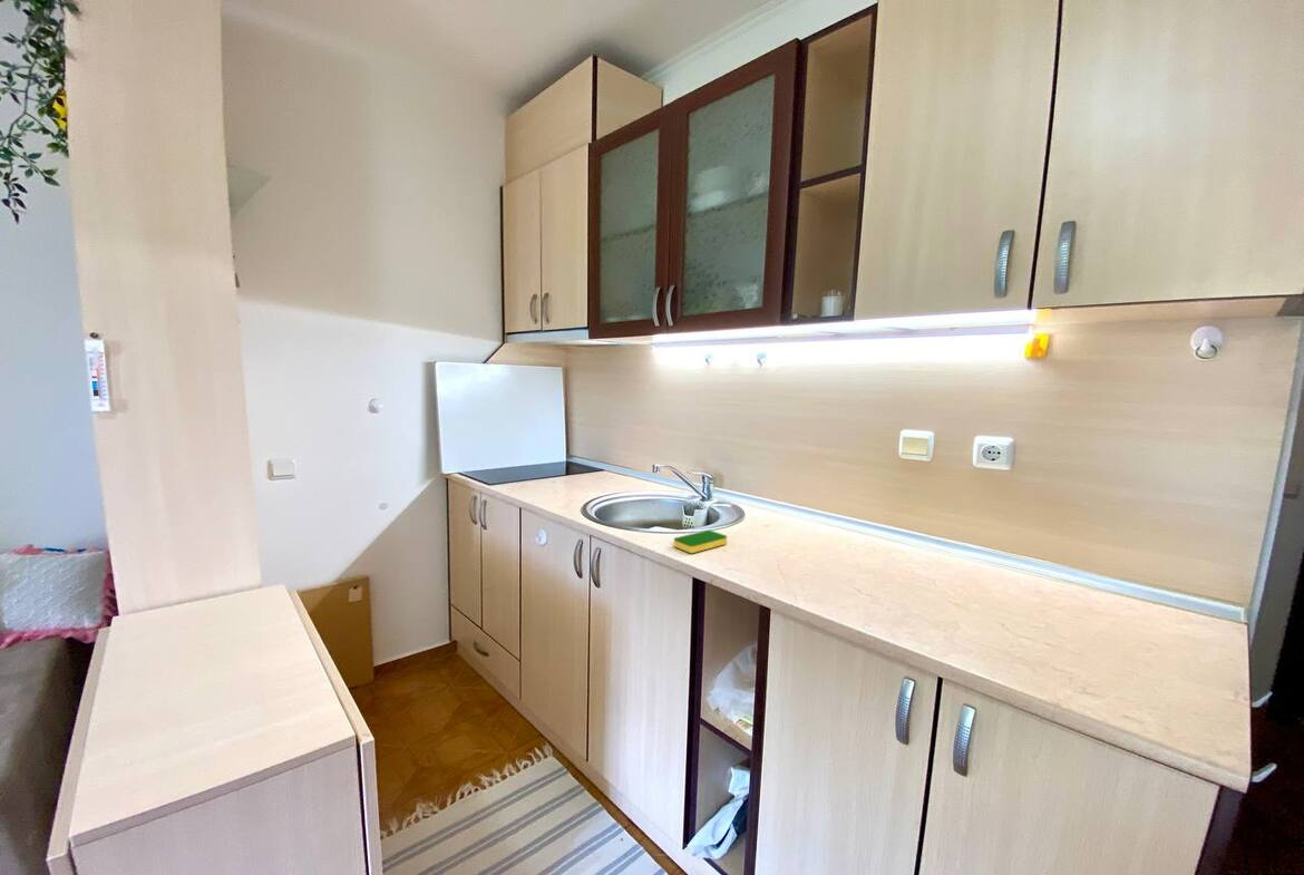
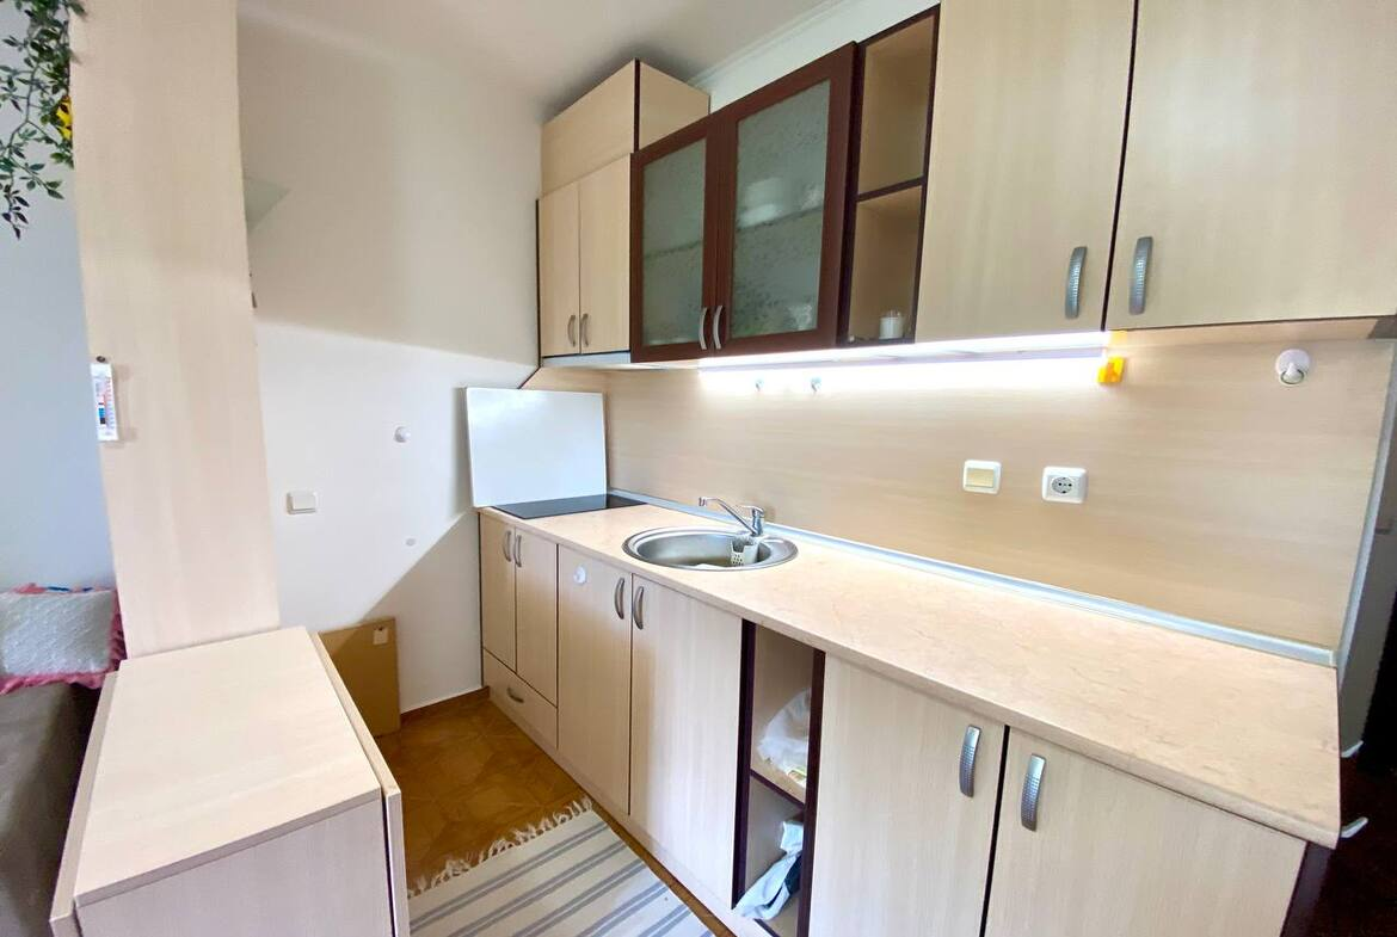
- dish sponge (700, 541)
